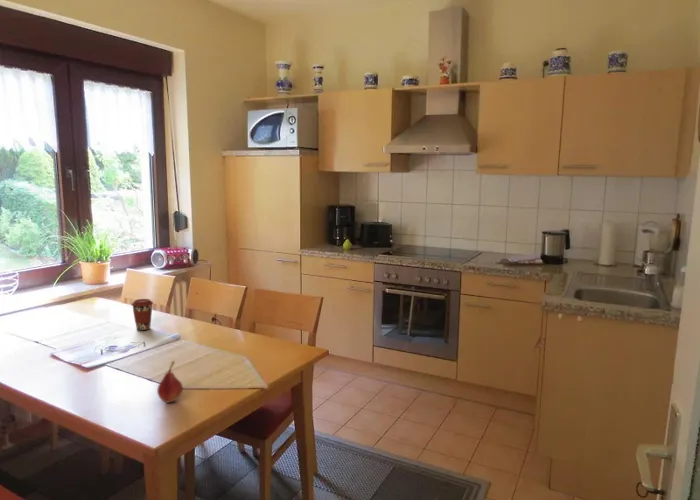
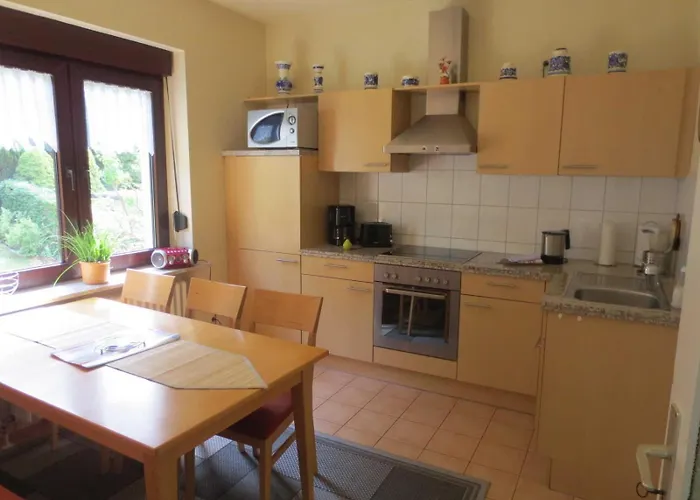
- fruit (169, 381)
- coffee cup (142, 314)
